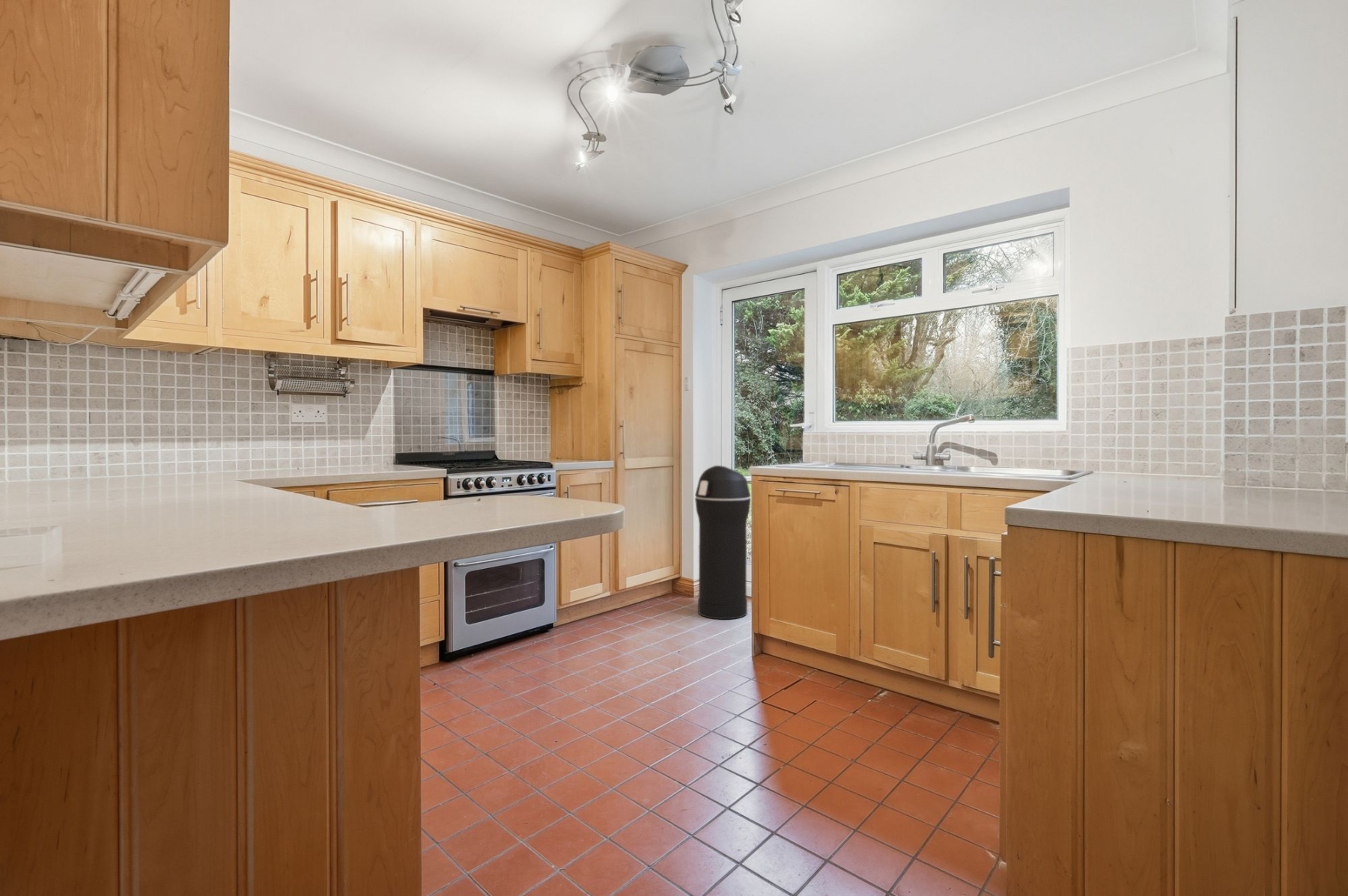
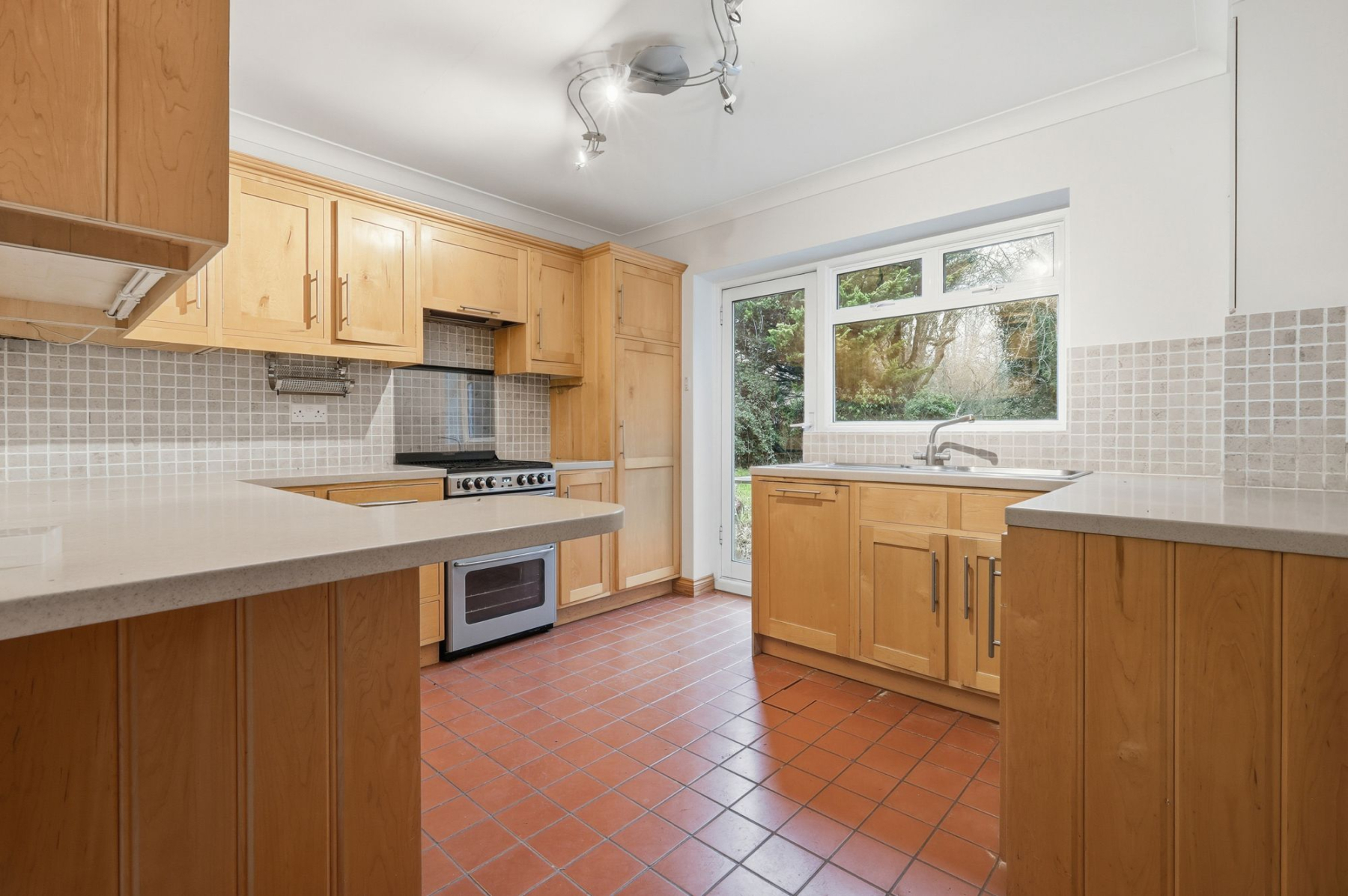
- trash can (721, 539)
